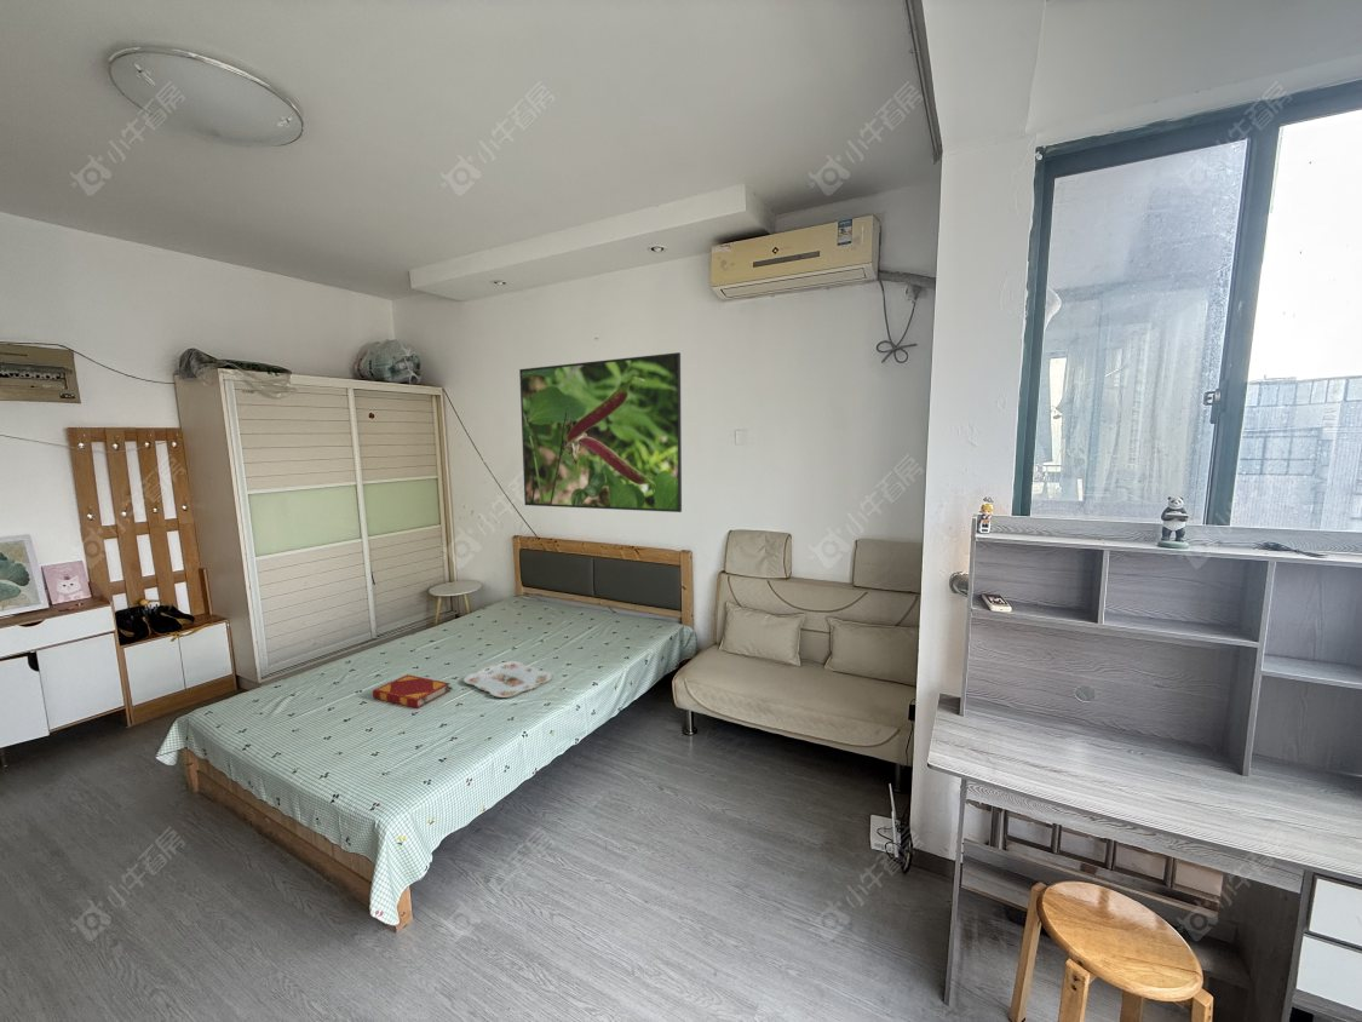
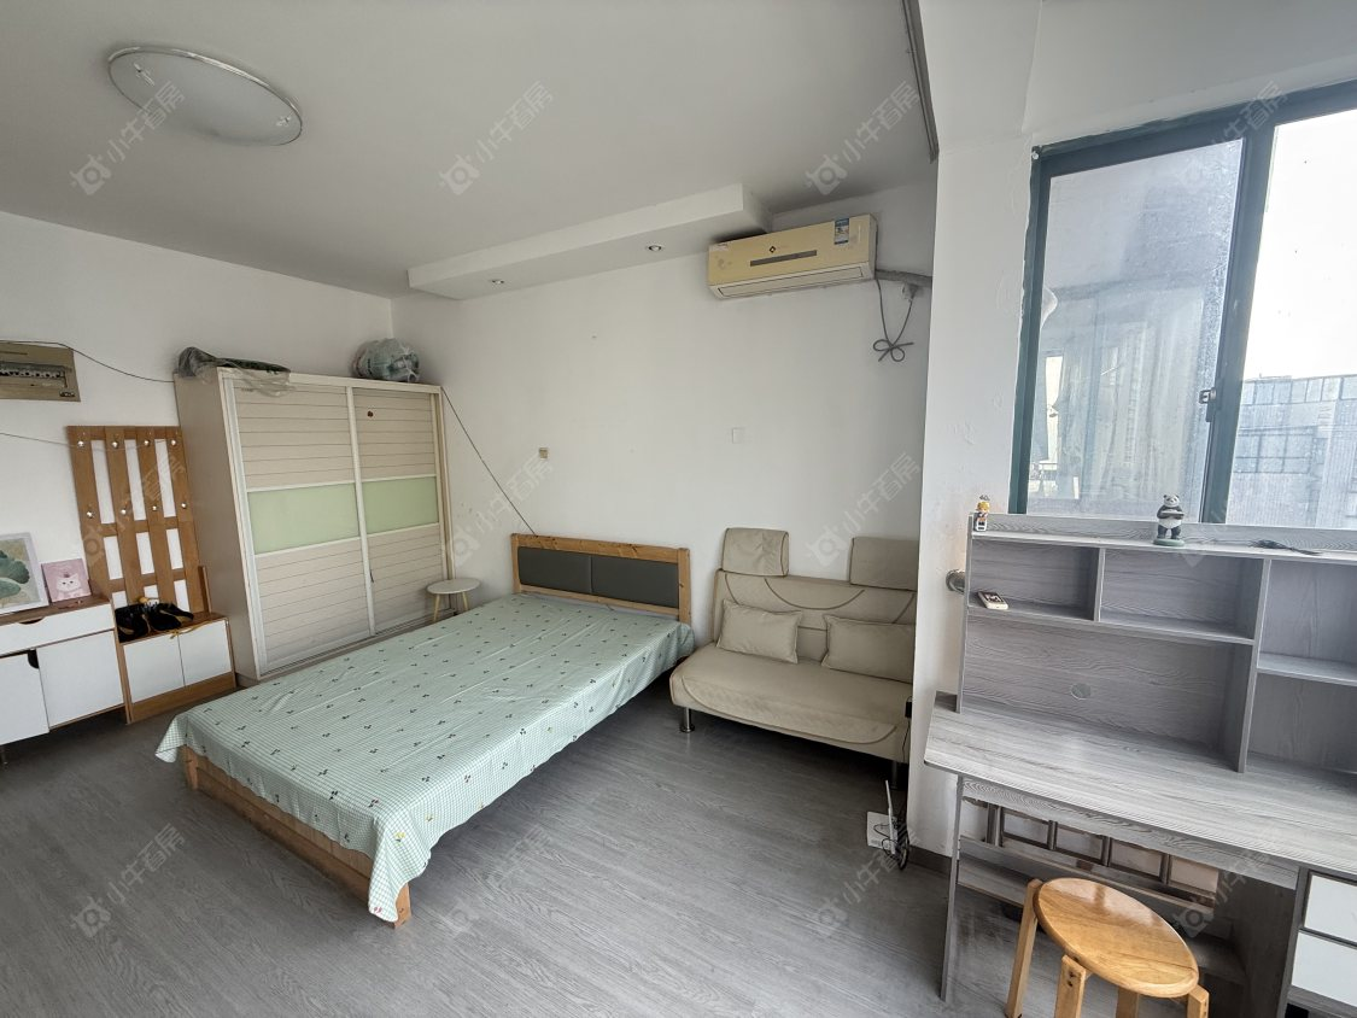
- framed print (594, 436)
- hardback book (412, 690)
- serving tray (507, 678)
